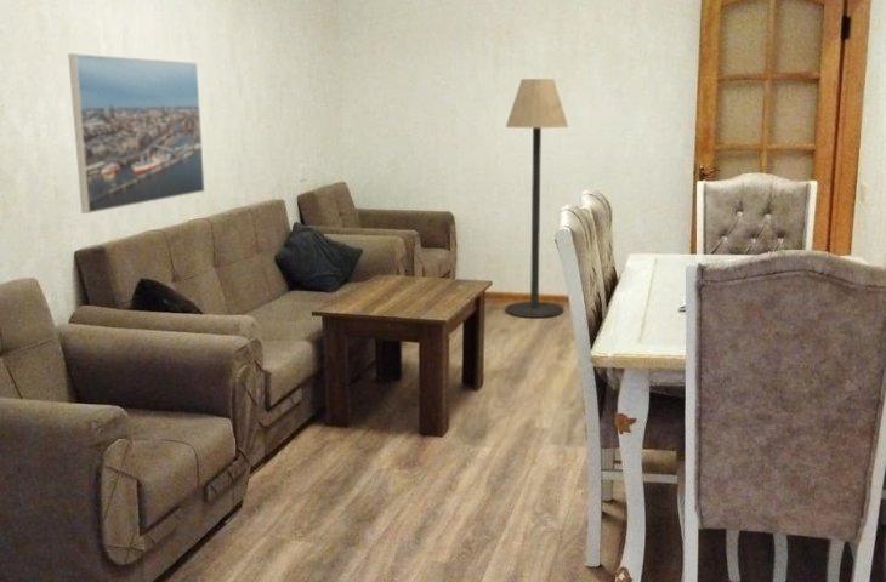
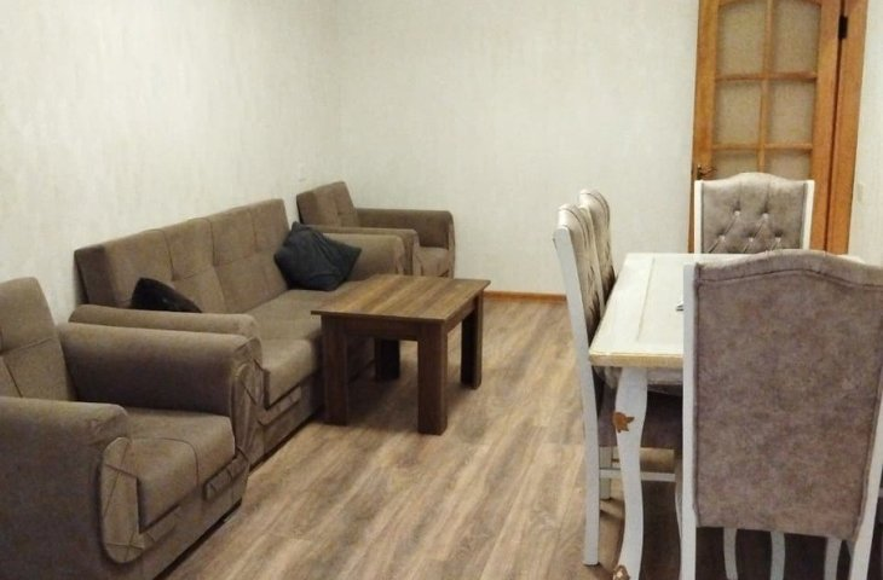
- floor lamp (535, 198)
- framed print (144, 131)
